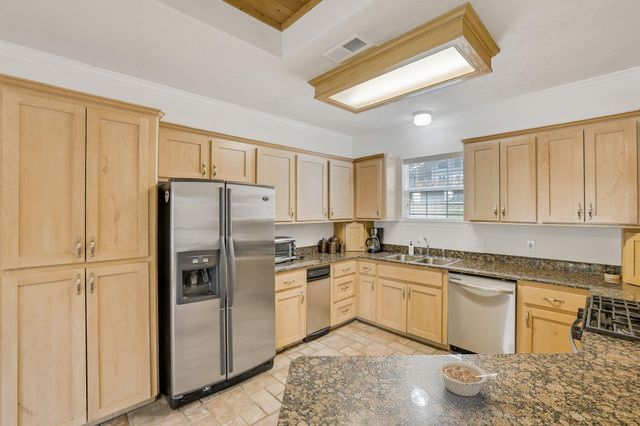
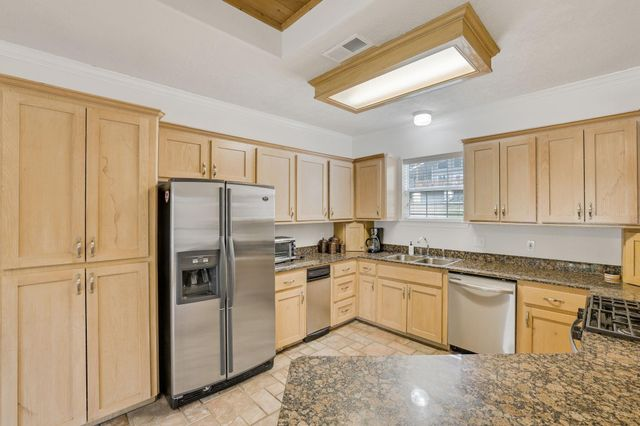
- legume (463, 377)
